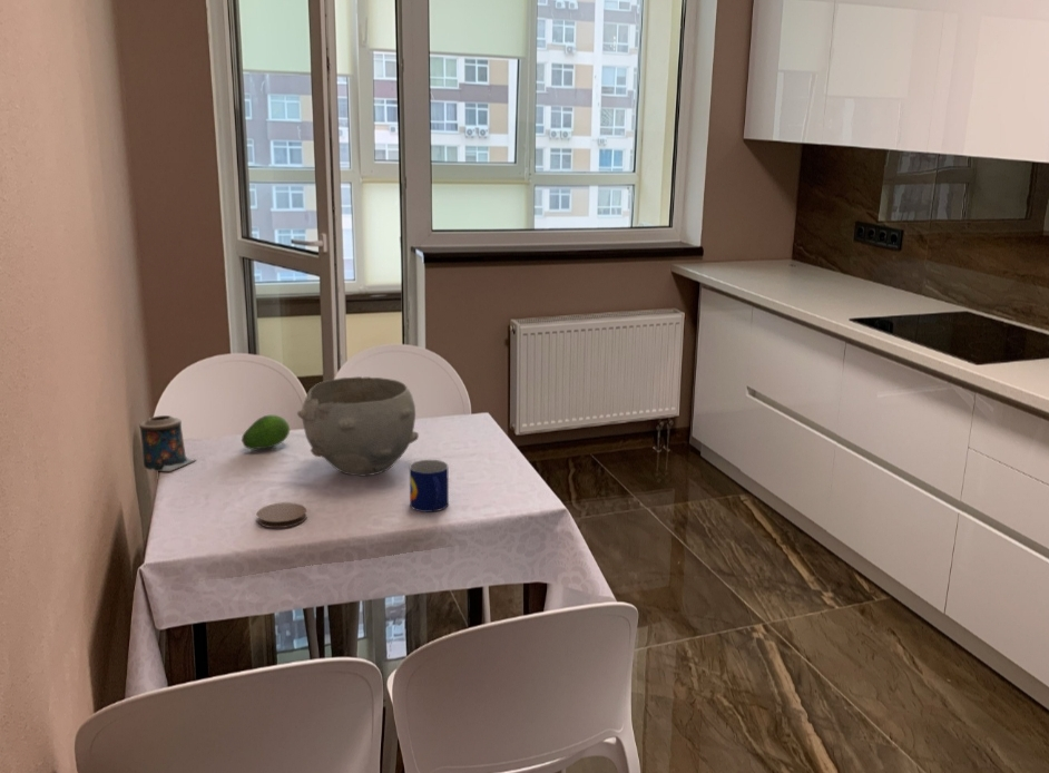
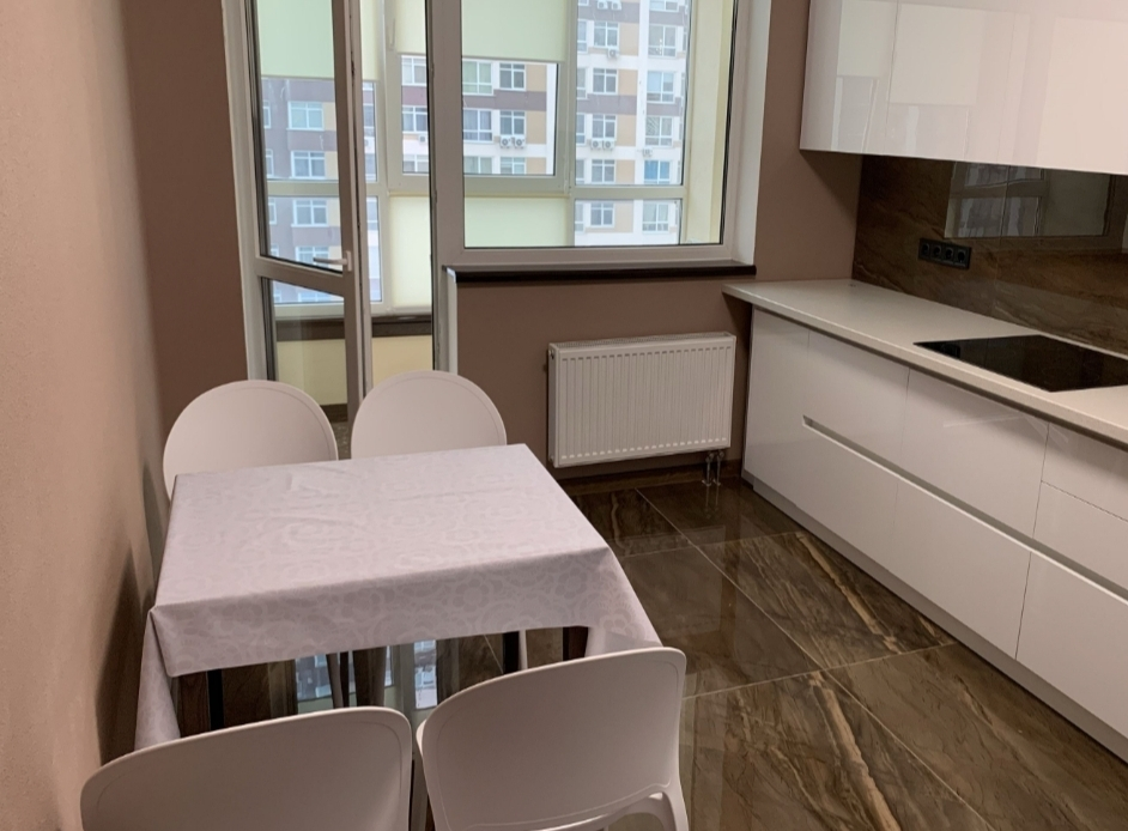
- coaster (282, 515)
- bowl (360, 429)
- fruit (265, 431)
- candle (168, 440)
- mug (431, 488)
